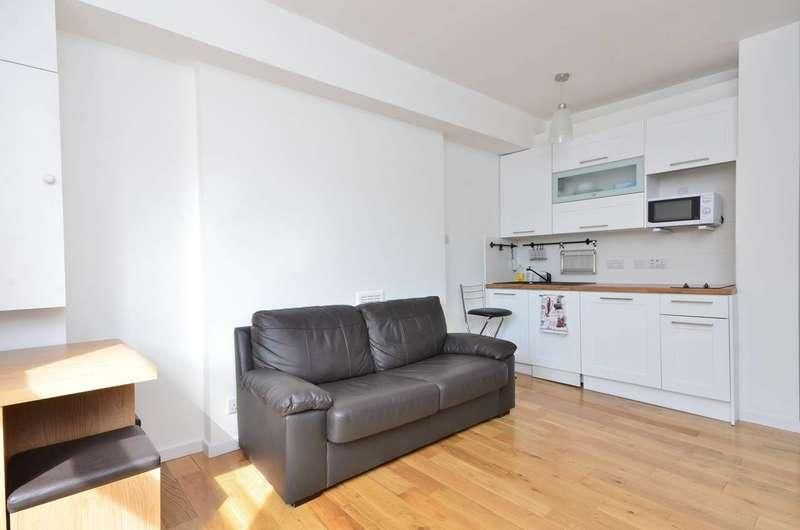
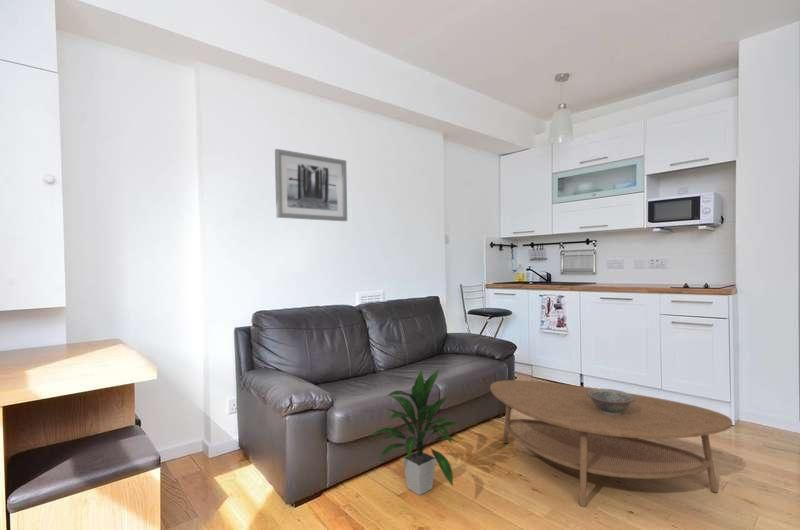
+ wall art (313, 187)
+ coffee table (592, 441)
+ indoor plant (419, 432)
+ decorative bowl (610, 403)
